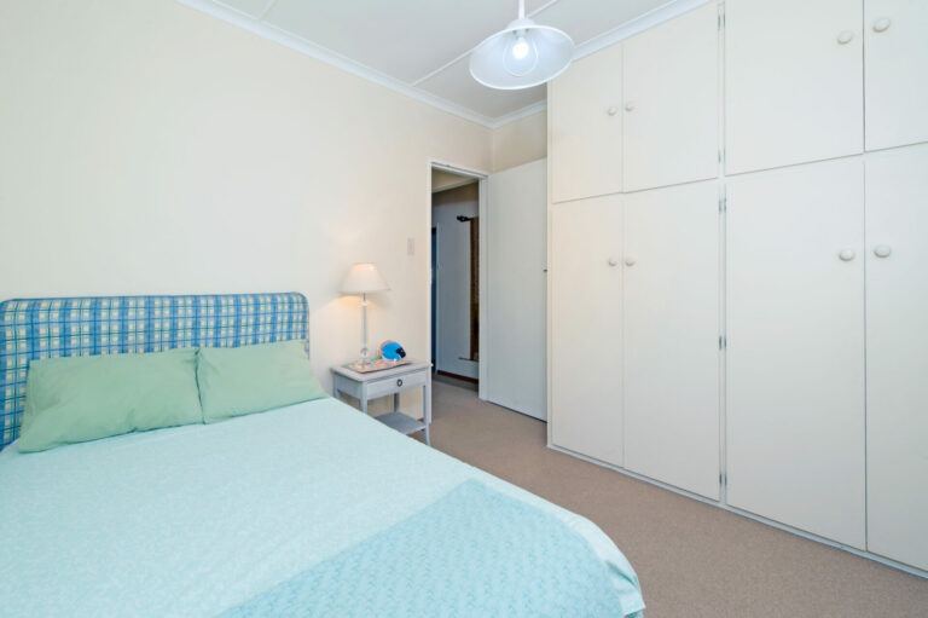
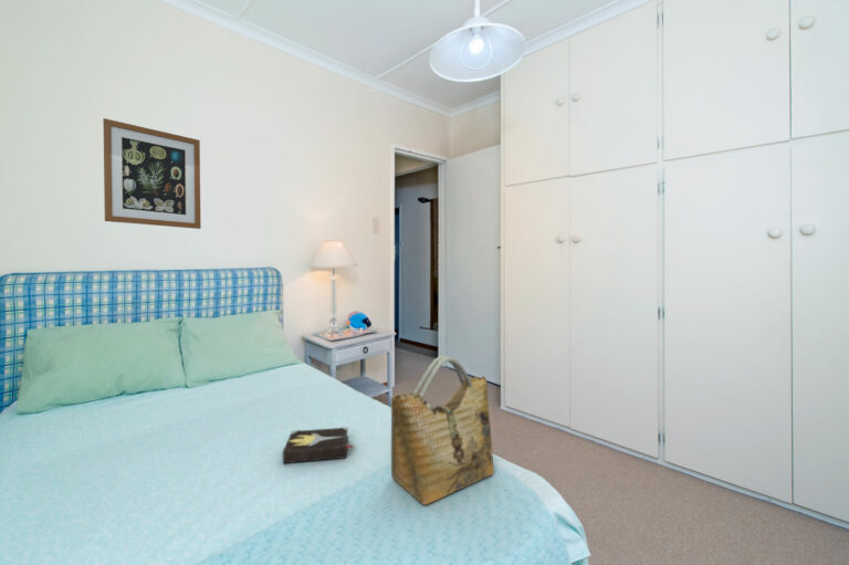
+ hardback book (317, 443)
+ grocery bag (442, 417)
+ wall art (155, 177)
